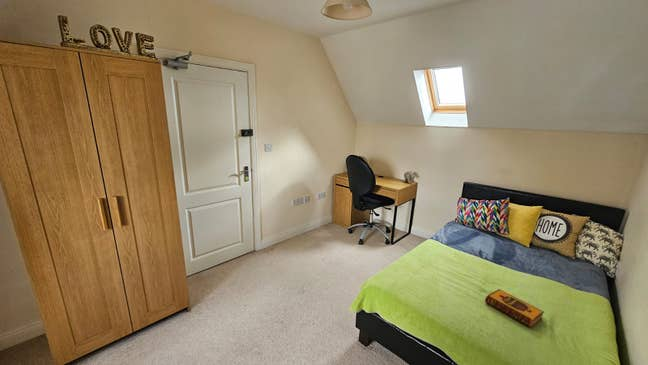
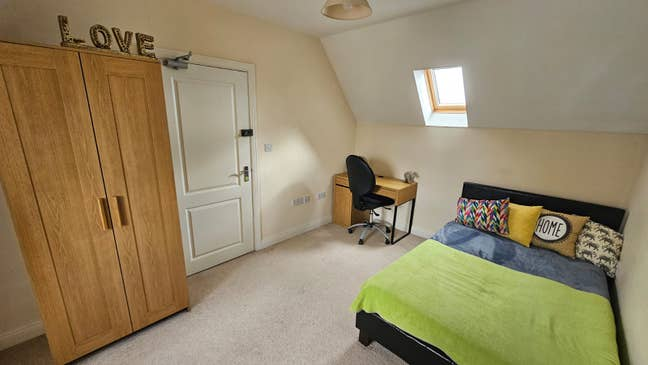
- hardback book (513, 307)
